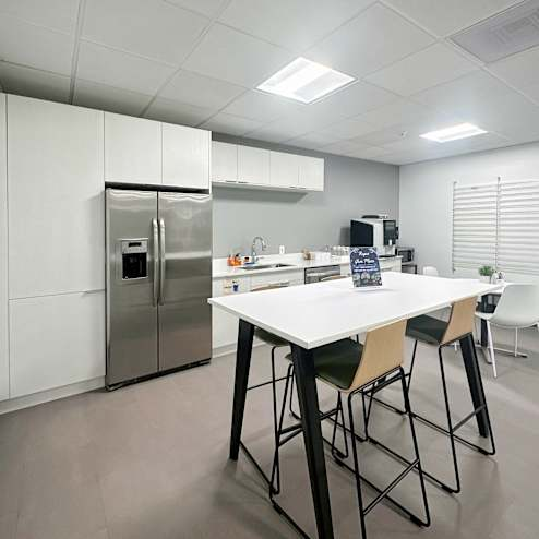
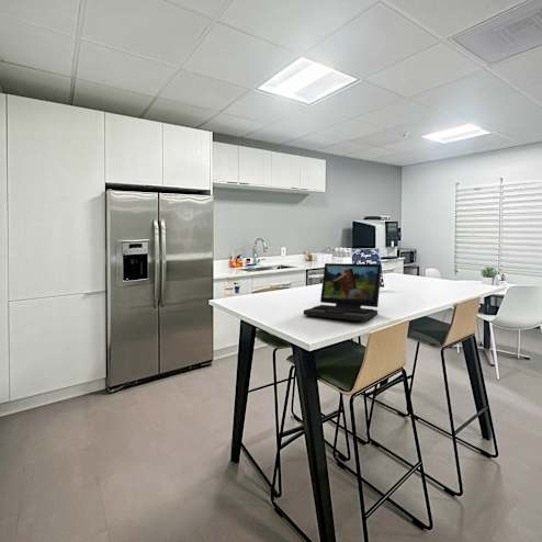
+ laptop (342, 289)
